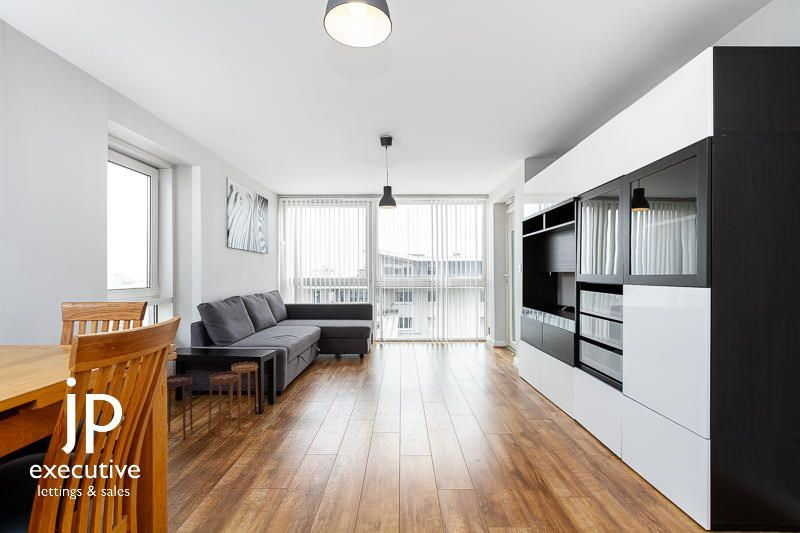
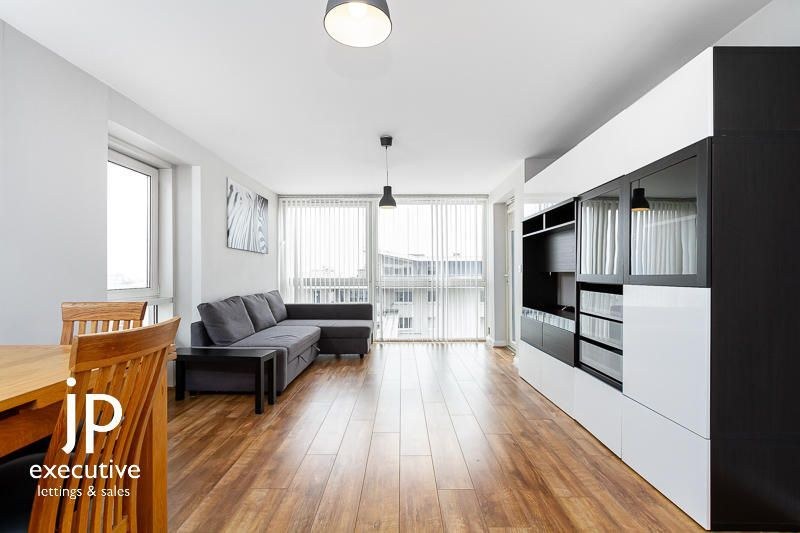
- side table (219, 400)
